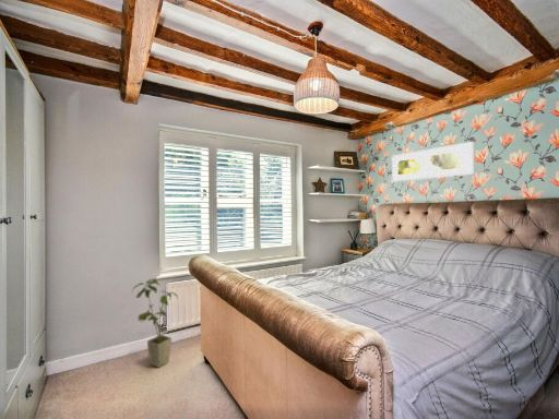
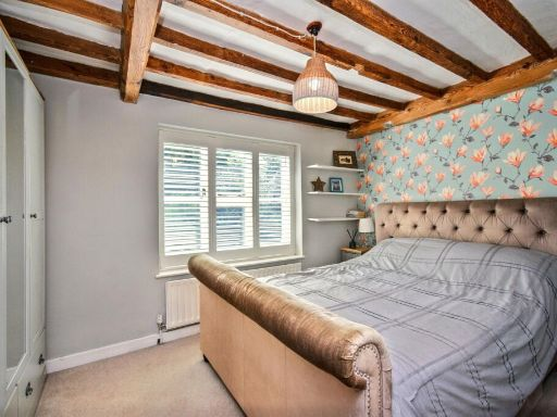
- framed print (427, 164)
- house plant (153, 323)
